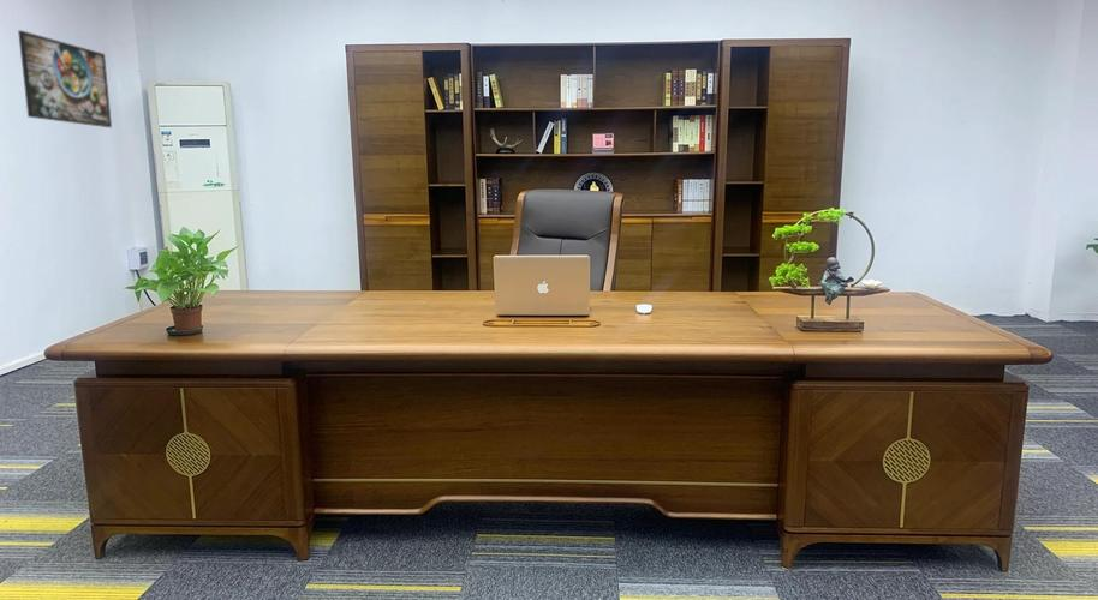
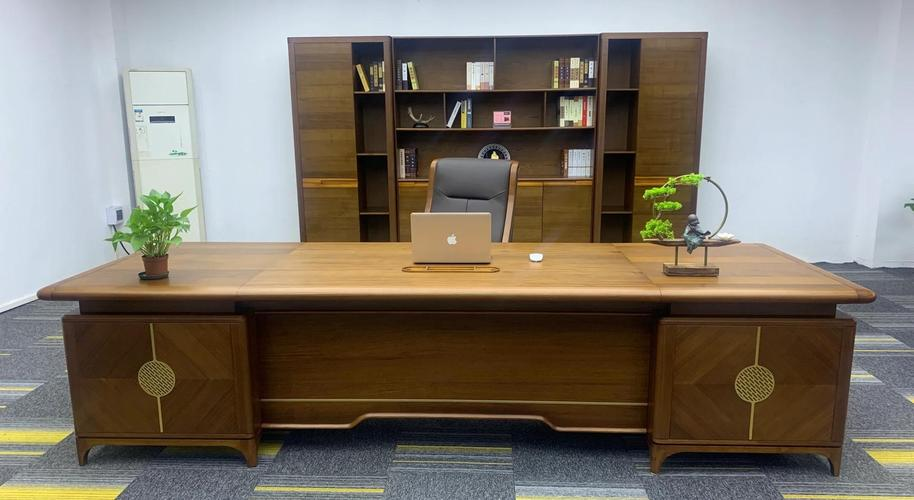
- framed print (68, 83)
